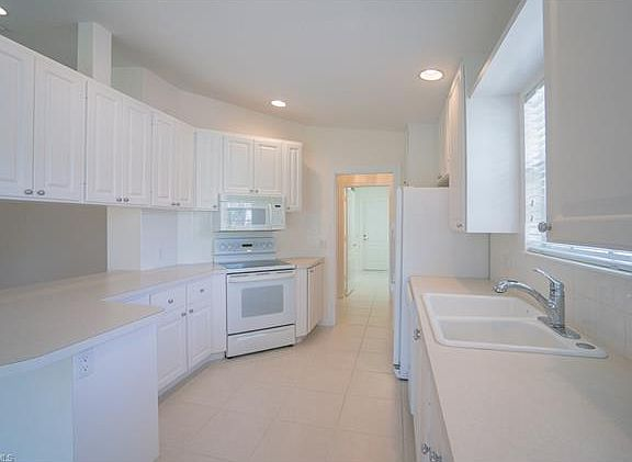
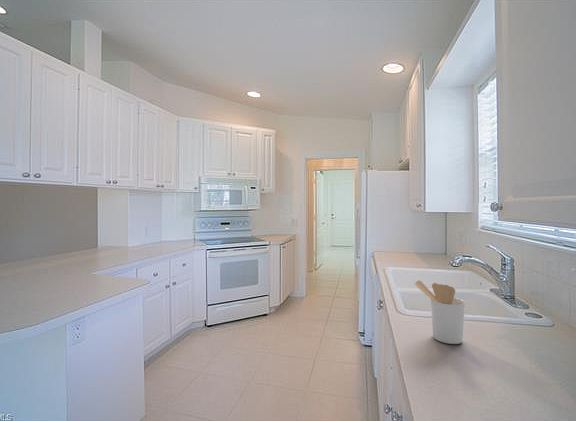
+ utensil holder (438, 309)
